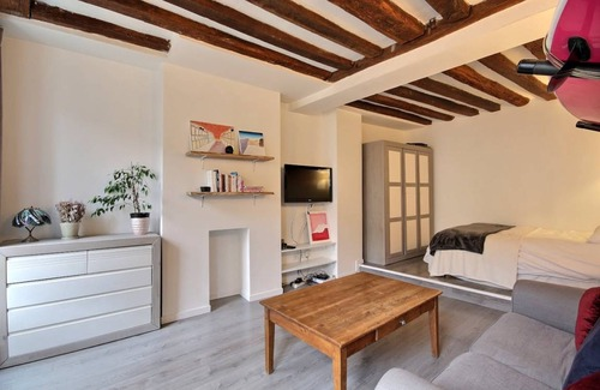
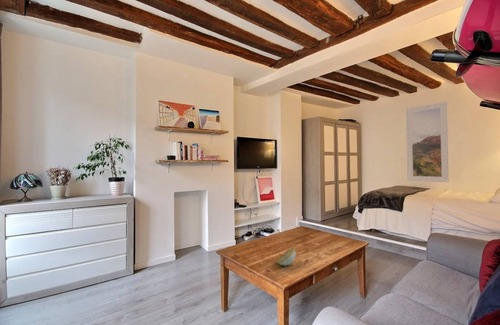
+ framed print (426, 143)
+ decorative bowl (285, 255)
